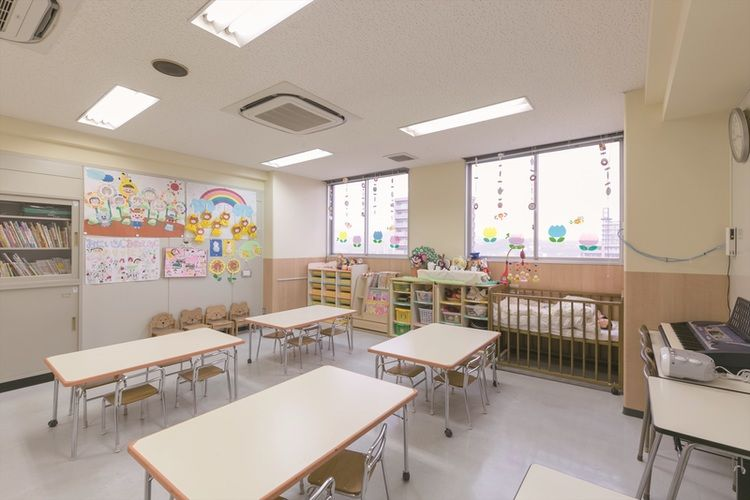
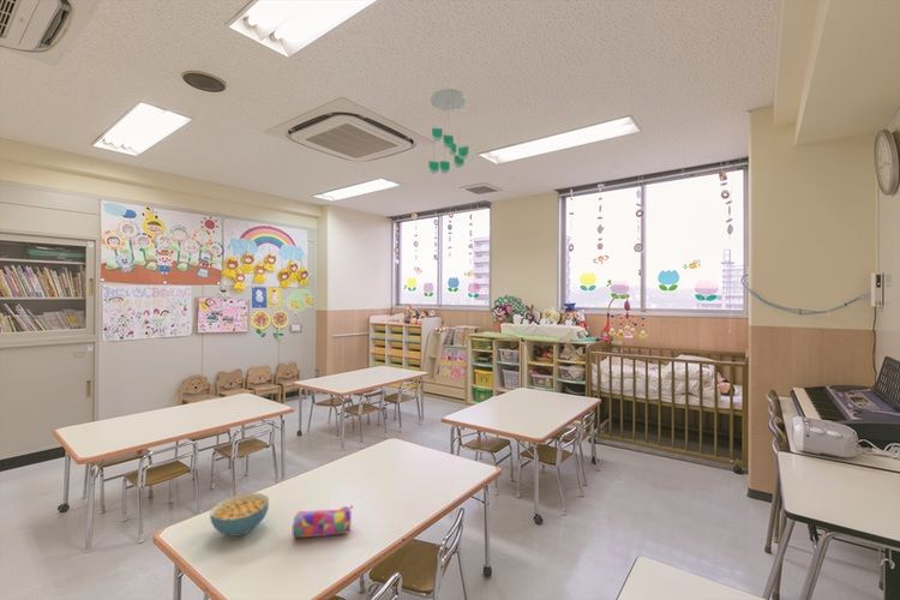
+ ceiling mobile (448, 136)
+ cereal bowl (240, 518)
+ pencil case (323, 521)
